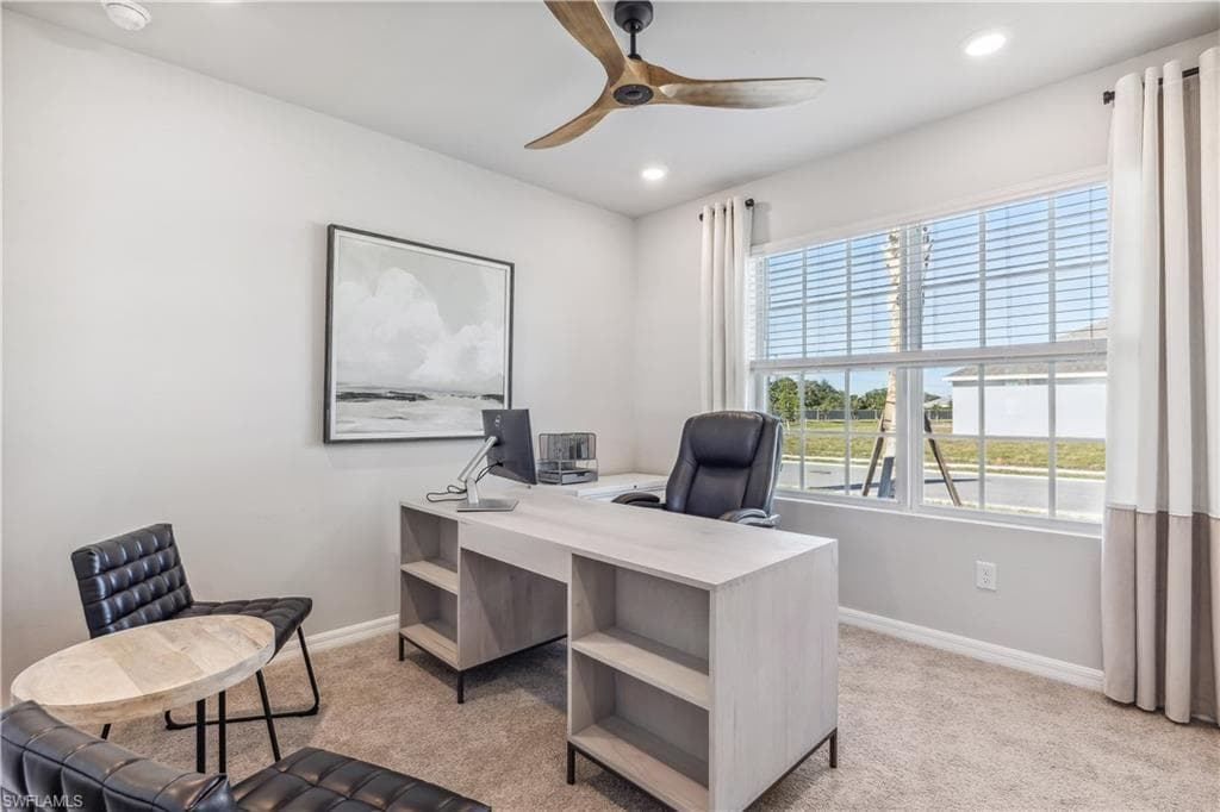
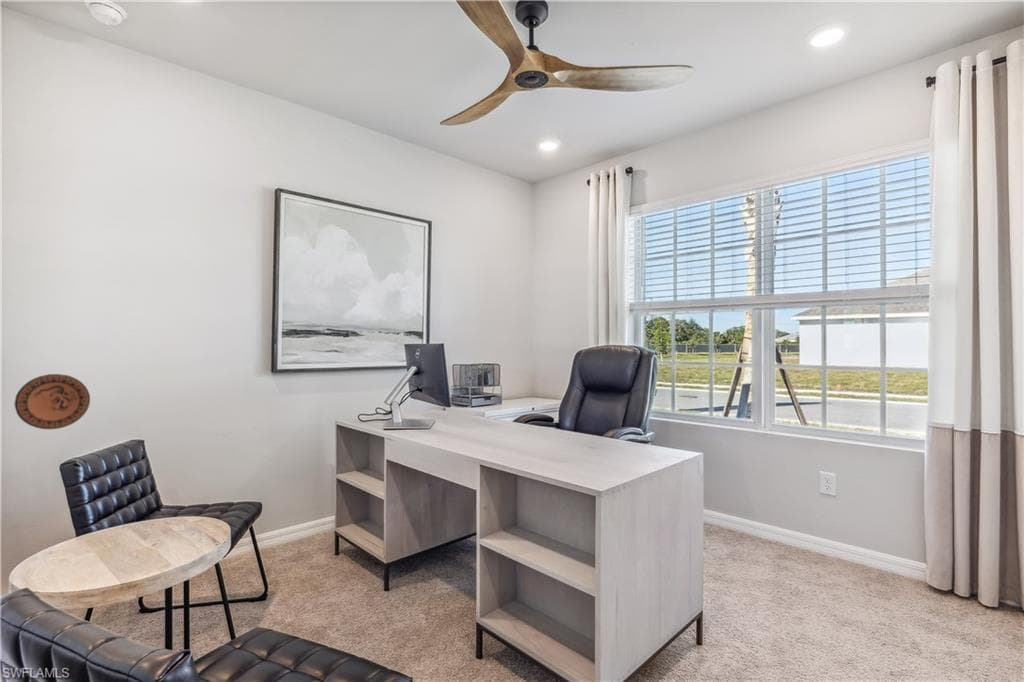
+ decorative plate (53, 401)
